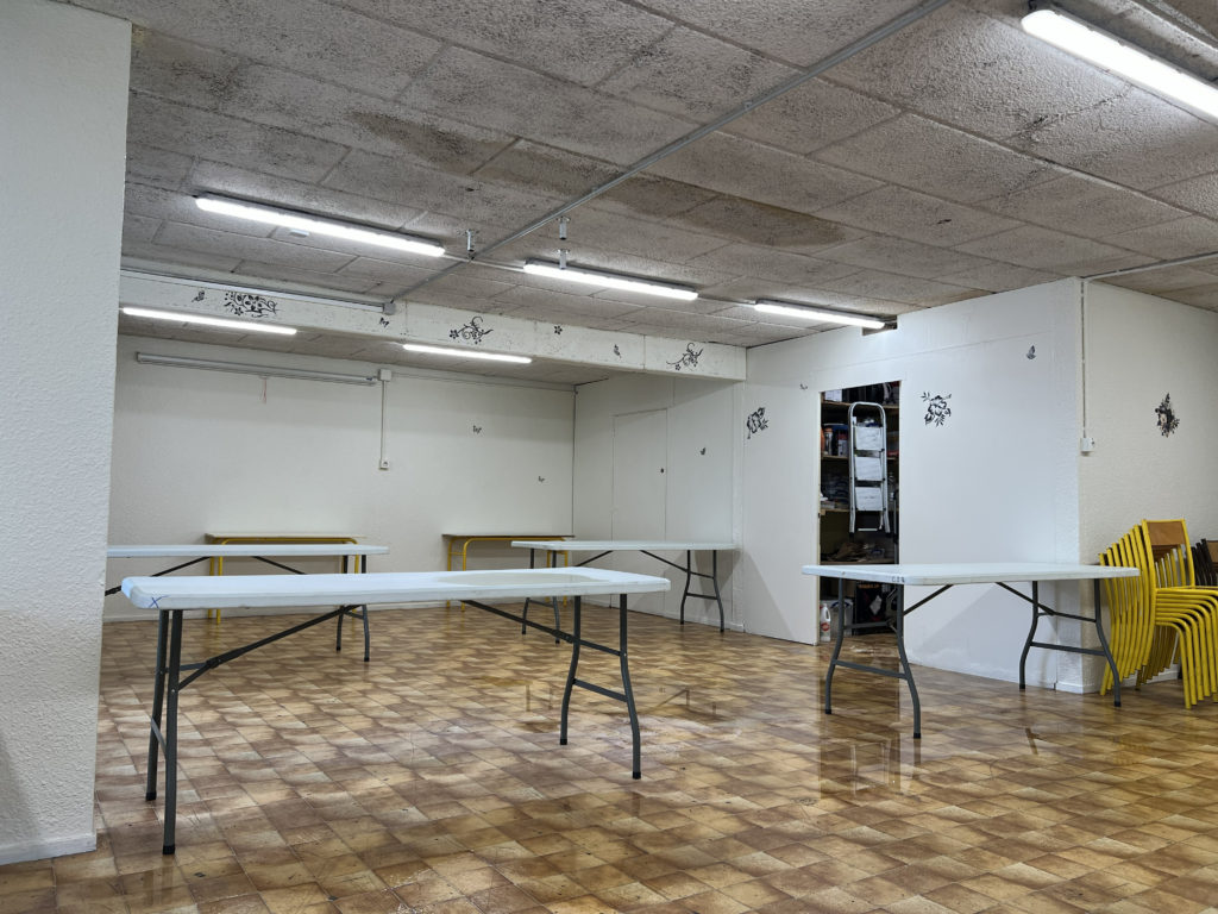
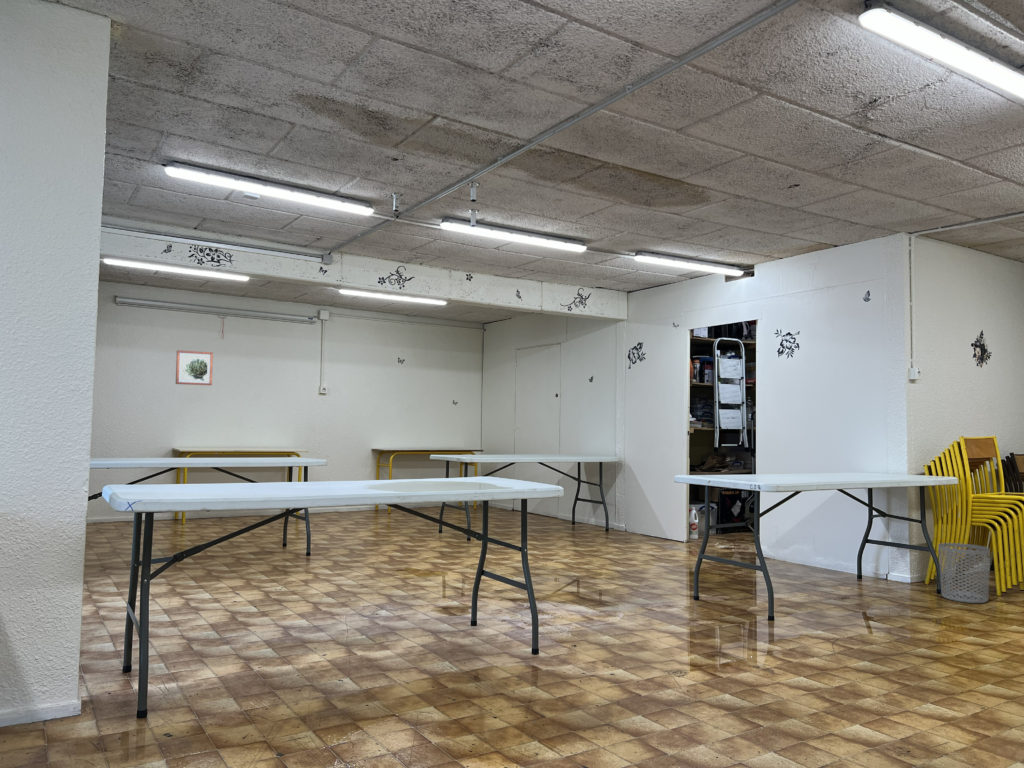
+ wall art (194, 368)
+ waste bin (964, 572)
